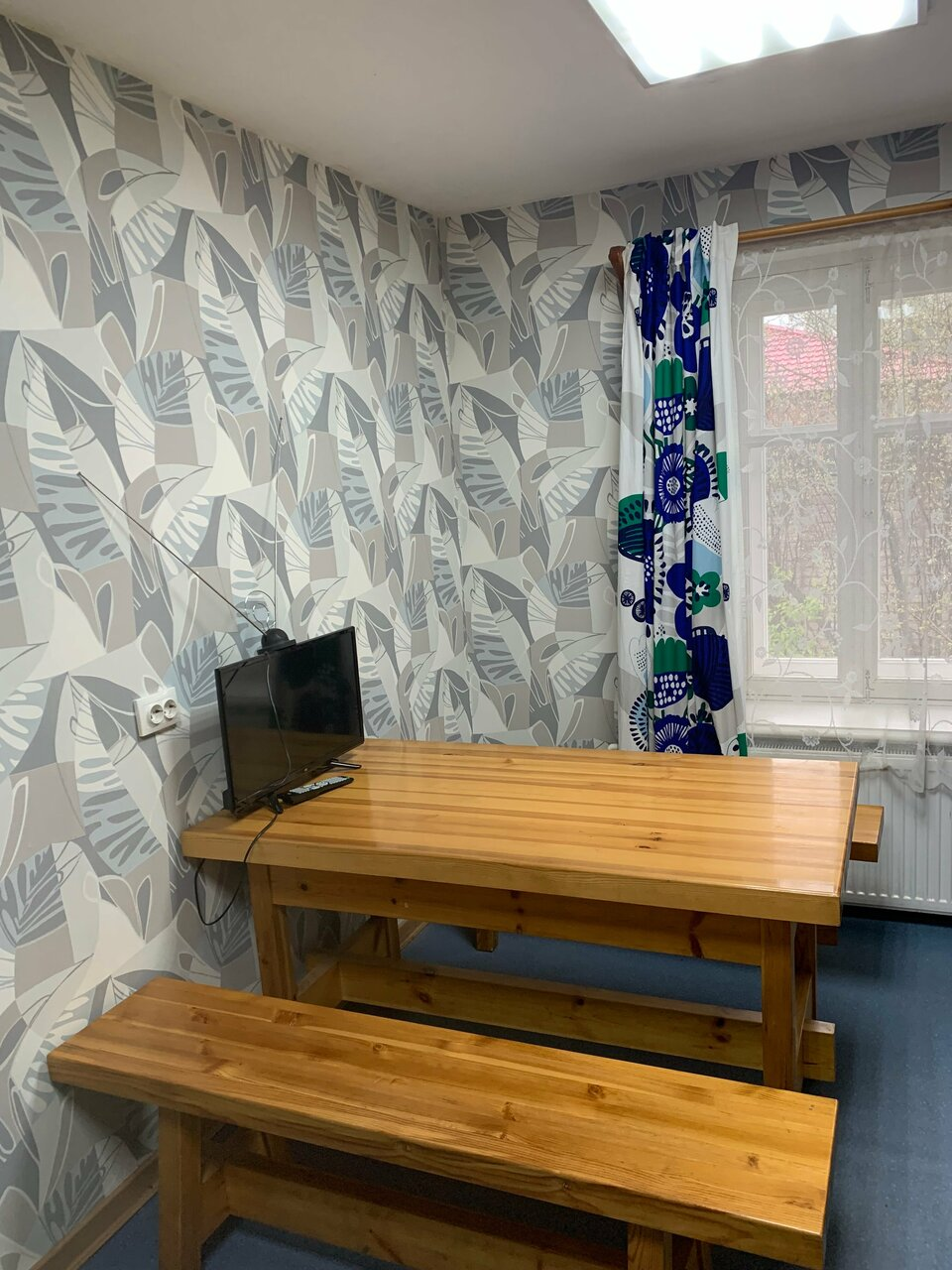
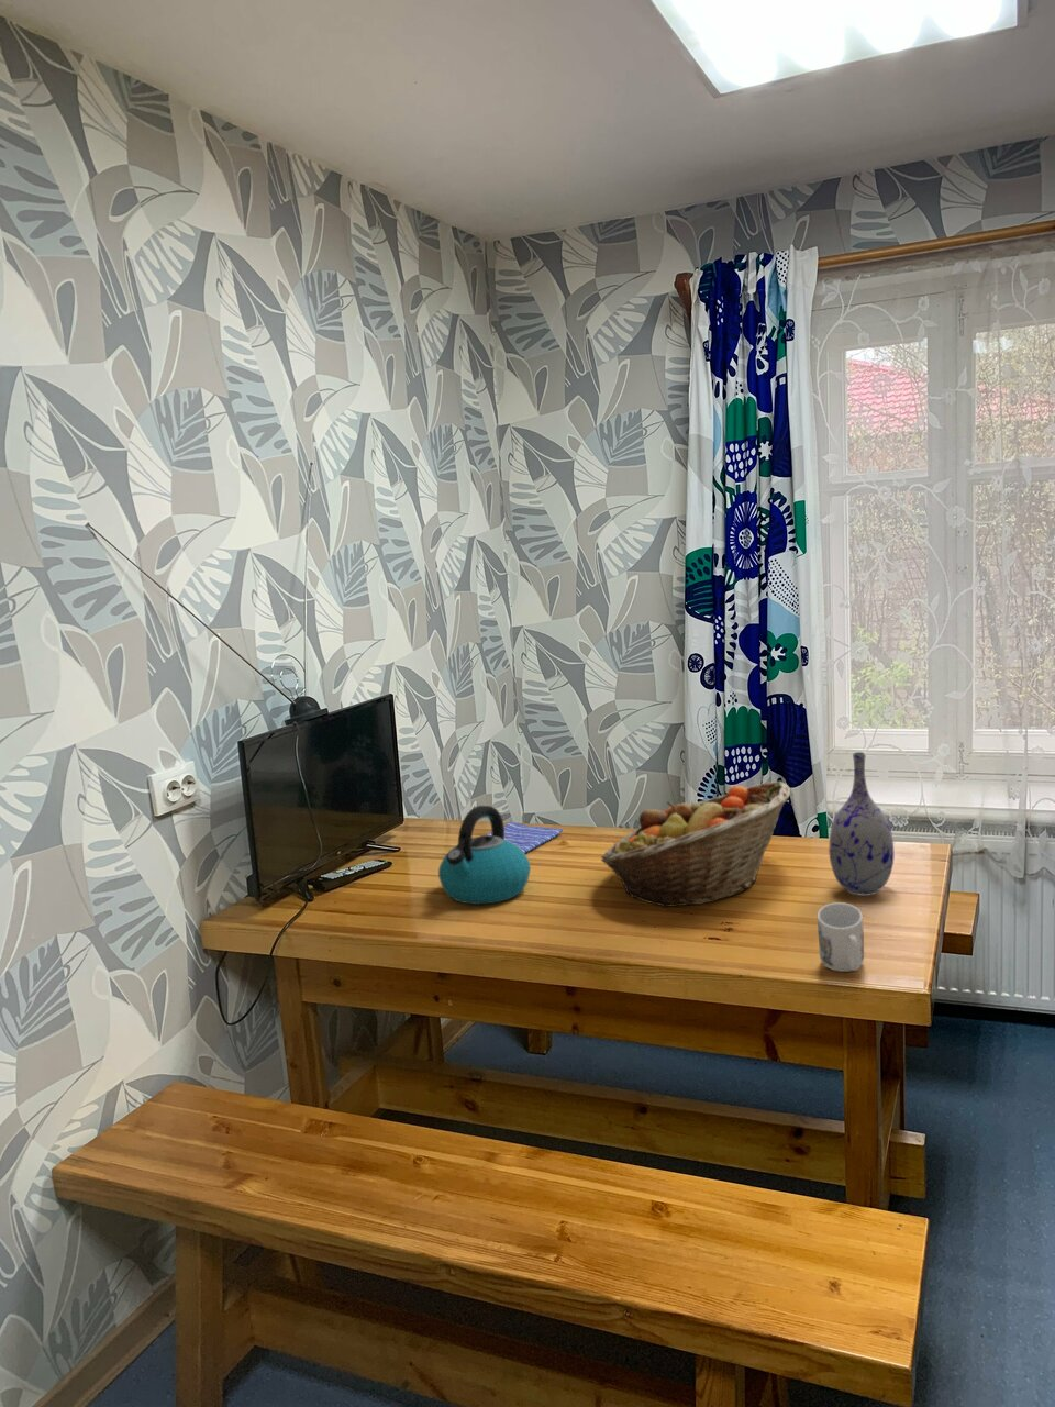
+ fruit basket (698, 836)
+ vase (860, 822)
+ mug (846, 938)
+ dish towel (513, 838)
+ kettle (479, 852)
